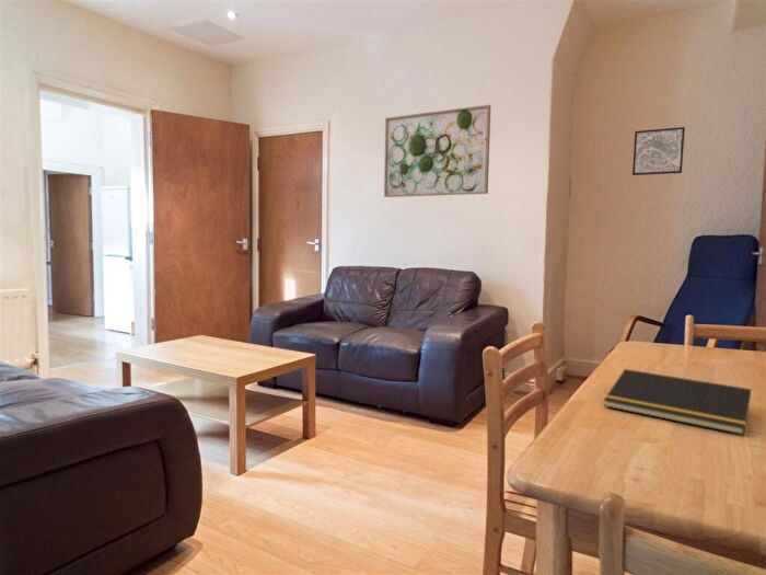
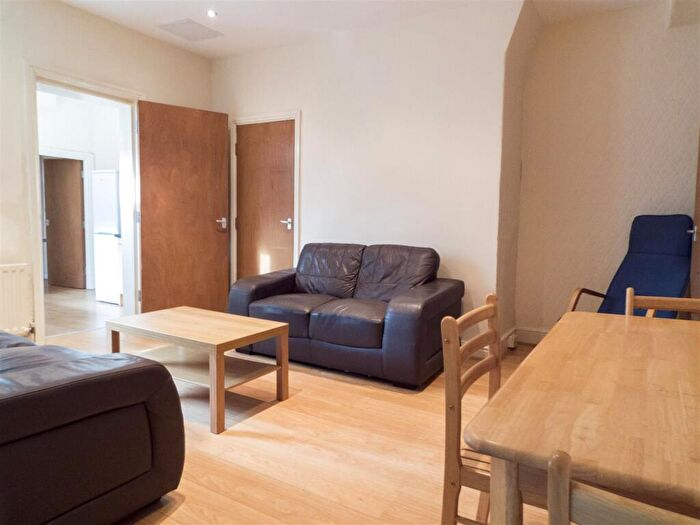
- notepad (676, 398)
- wall art (433, 153)
- wall art (658, 151)
